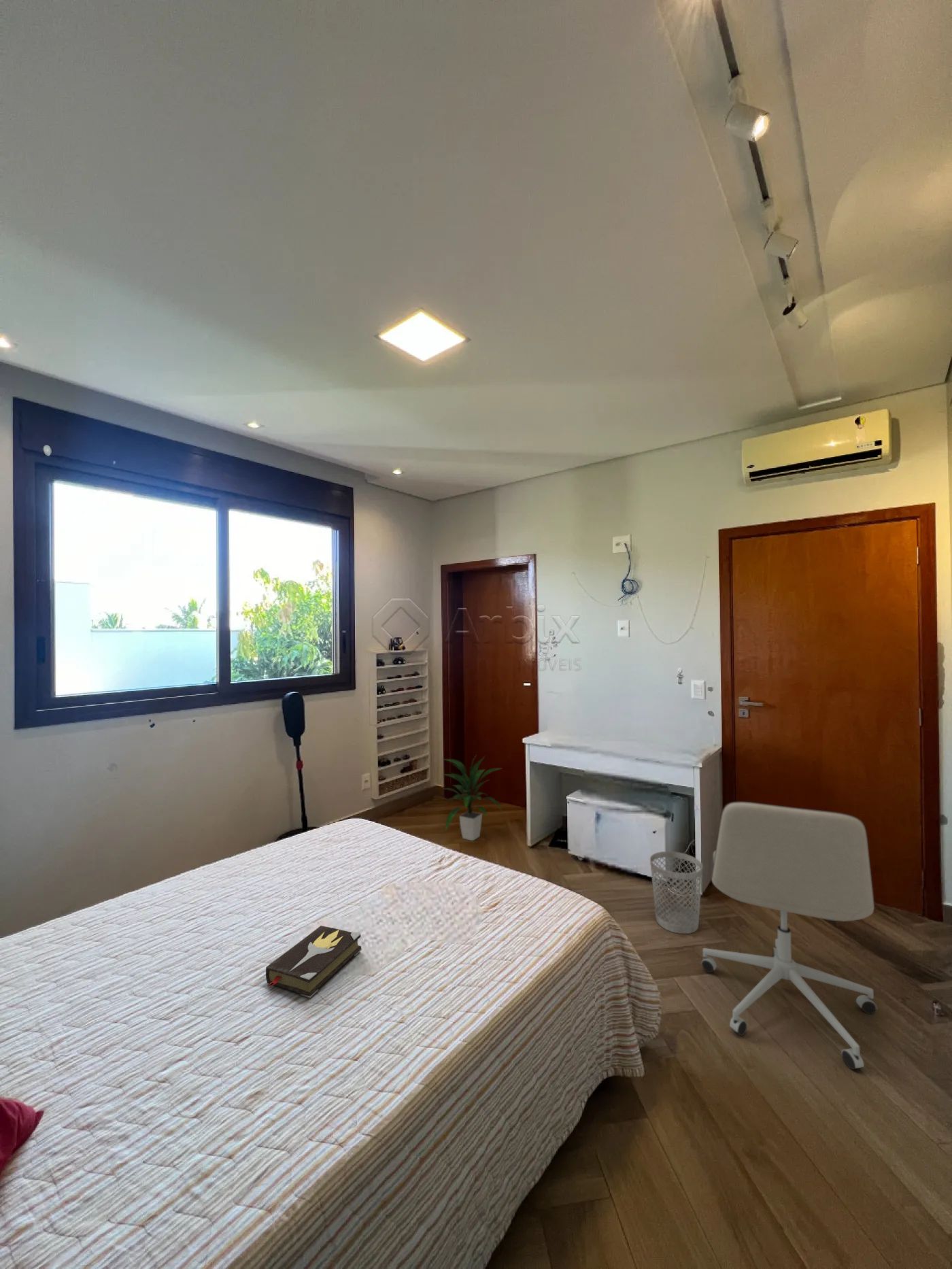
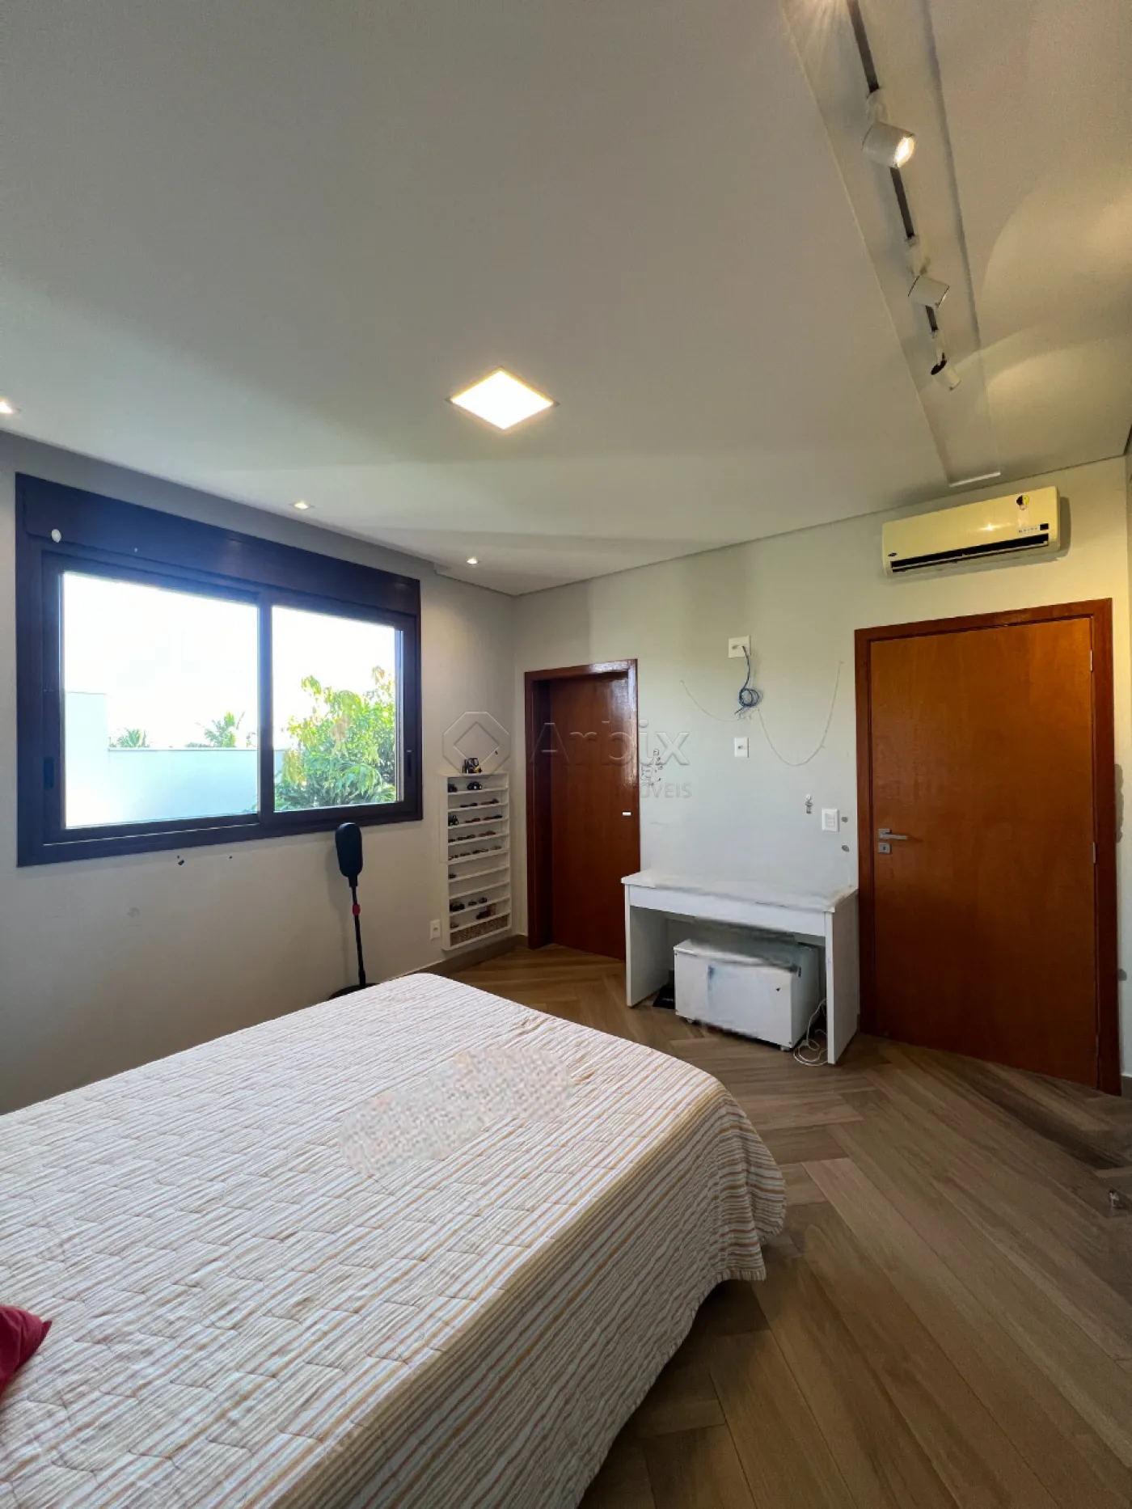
- hardback book (316, 956)
- indoor plant (467, 795)
- wastebasket (676, 892)
- office chair (783, 894)
